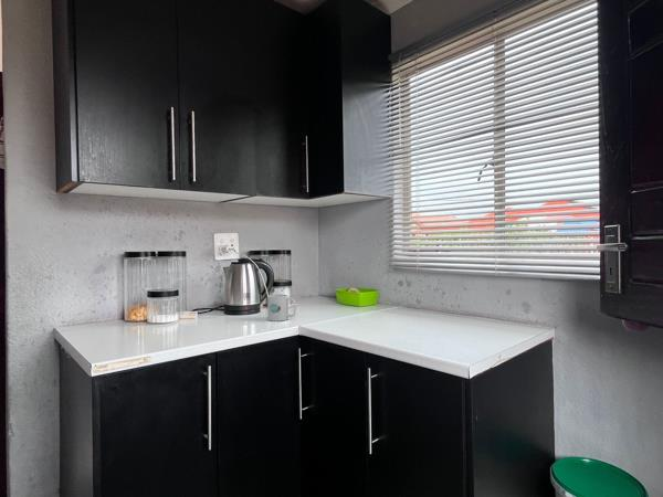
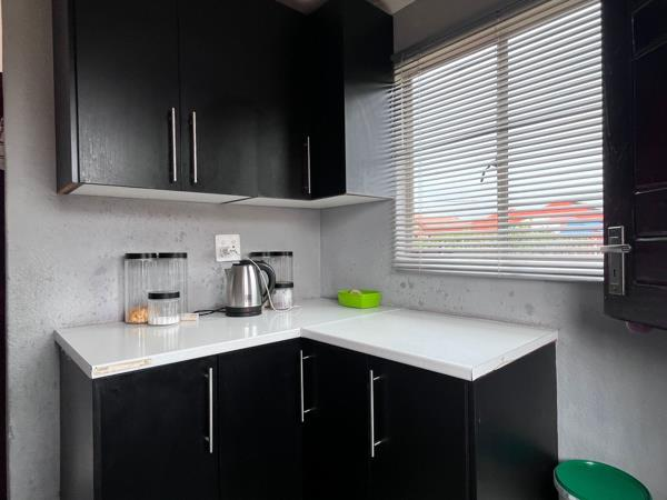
- mug (282, 307)
